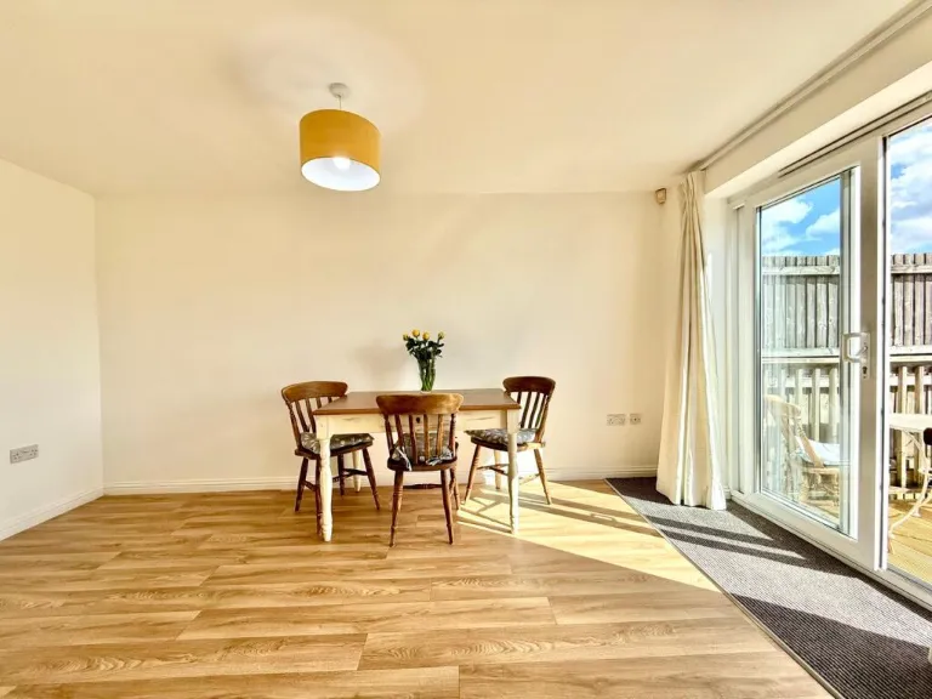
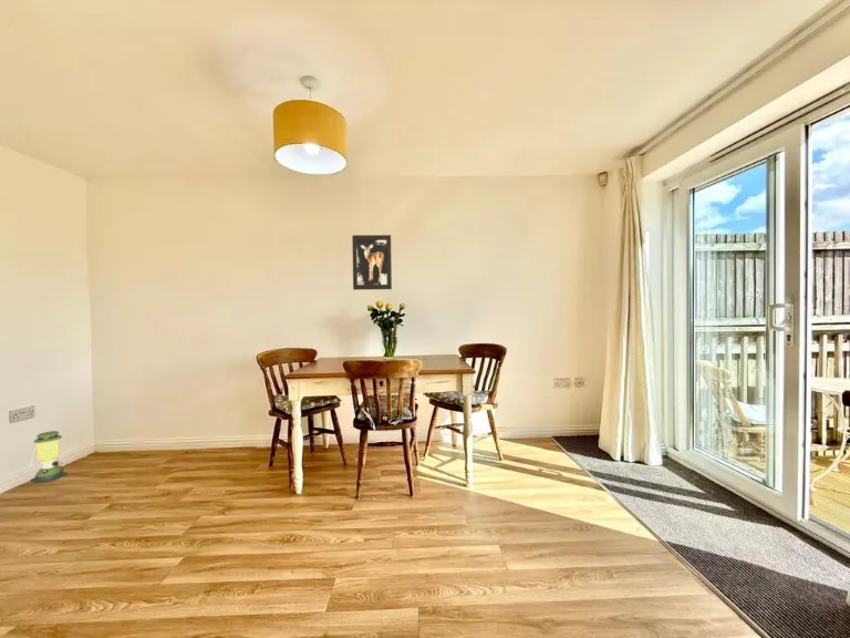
+ lantern (48, 454)
+ wall art (372, 261)
